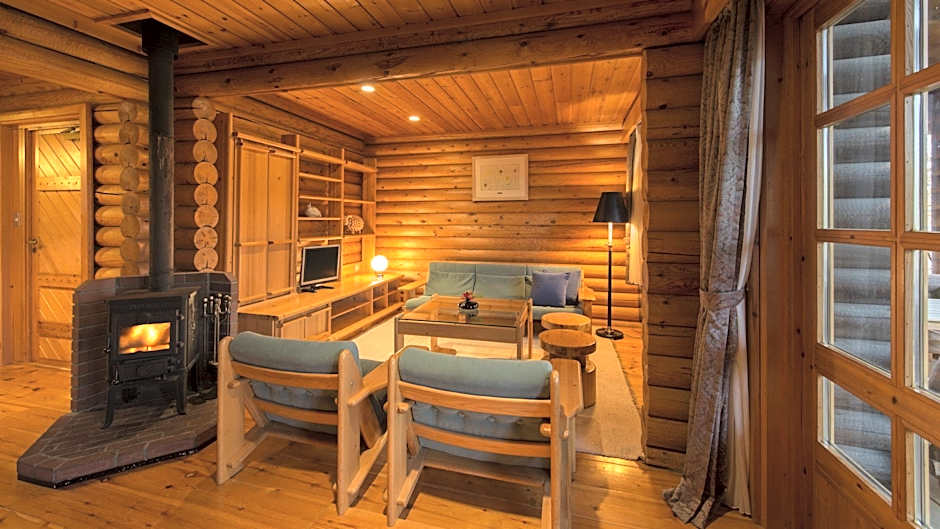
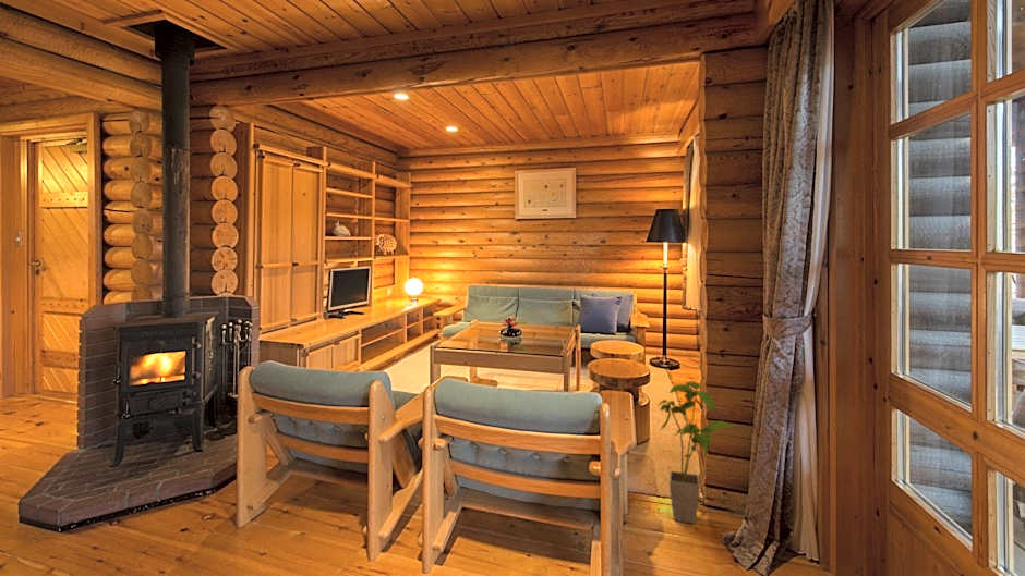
+ house plant (695, 451)
